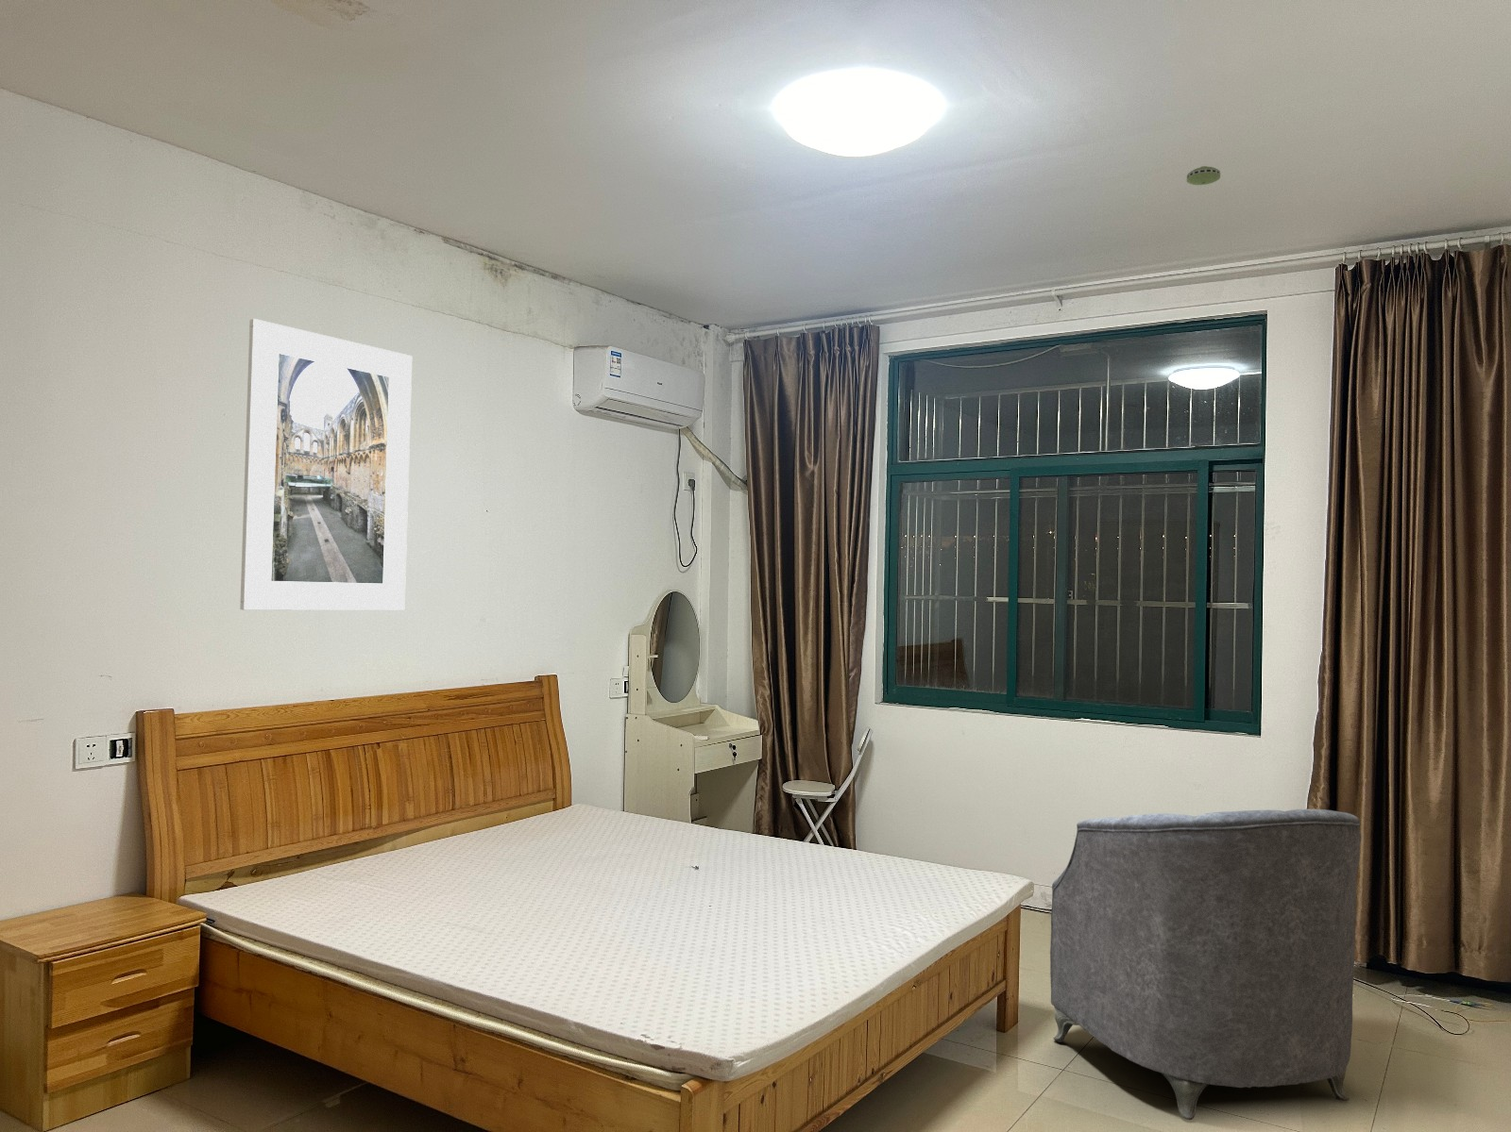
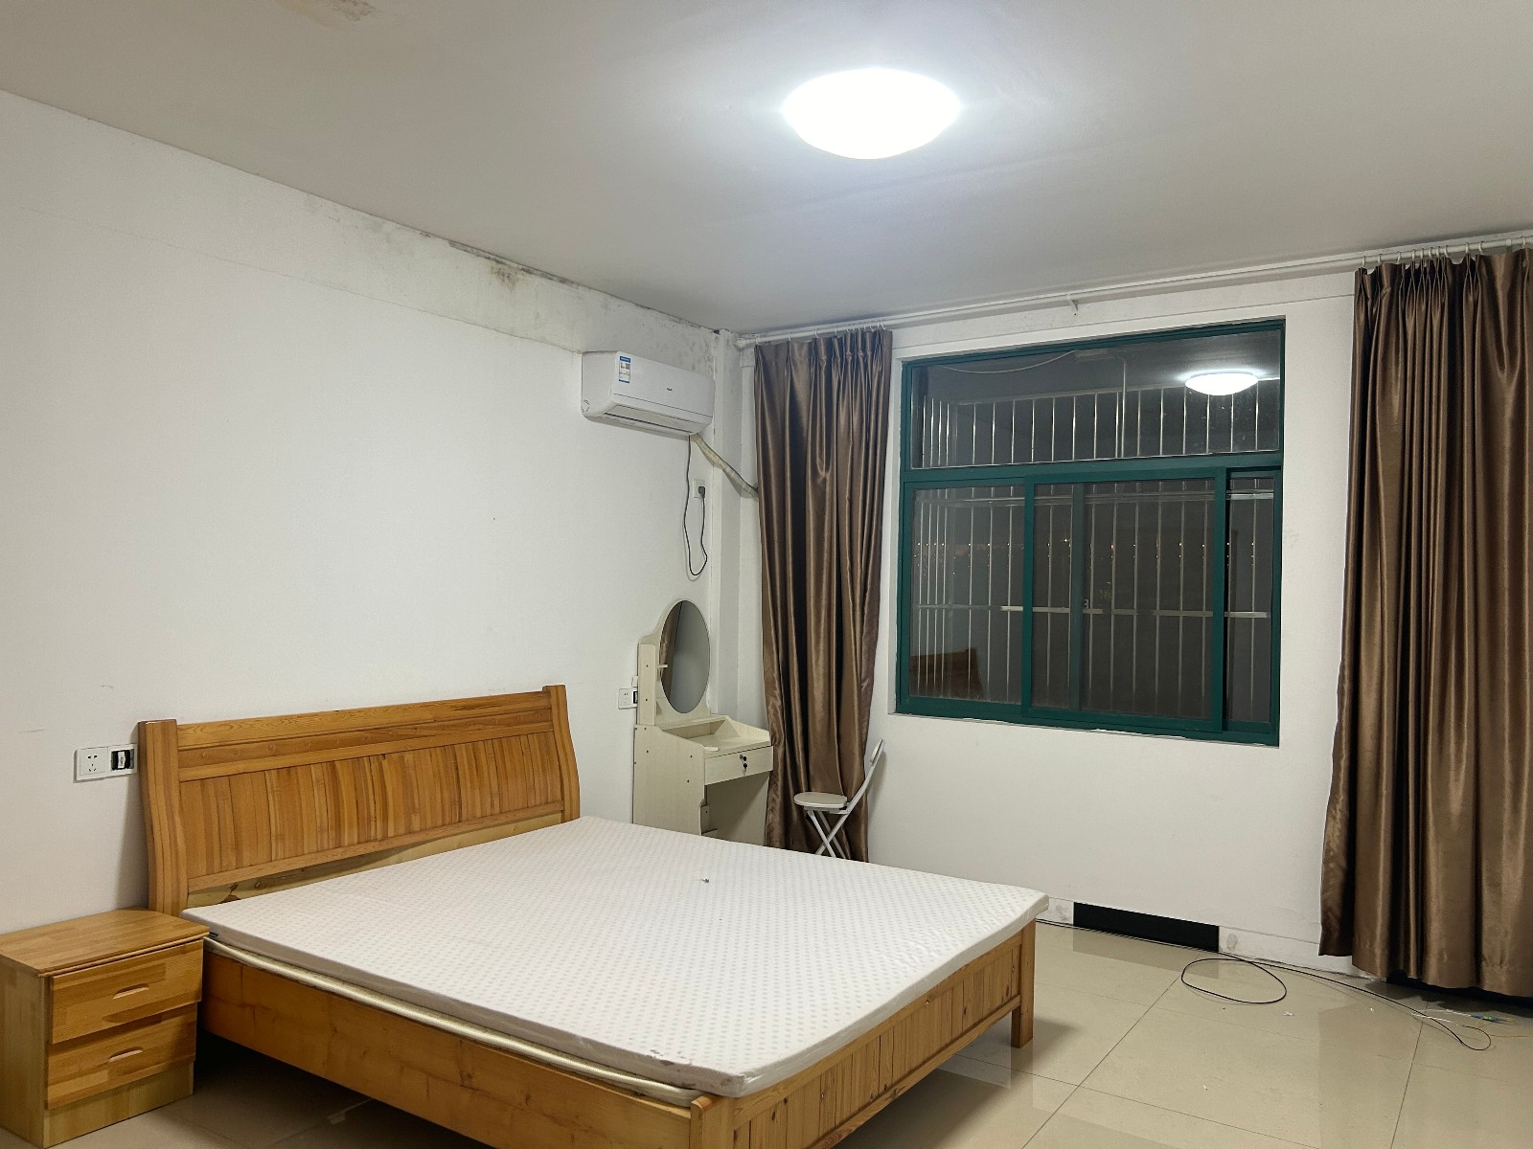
- smoke detector (1203, 176)
- armchair (1215, 931)
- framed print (332, 473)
